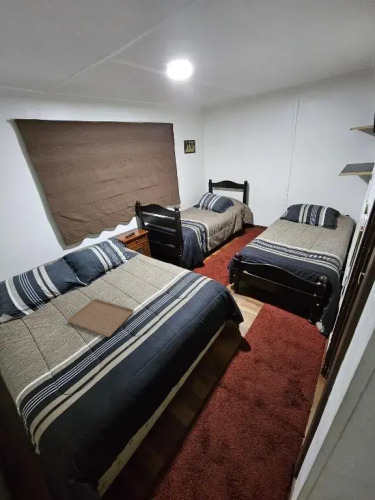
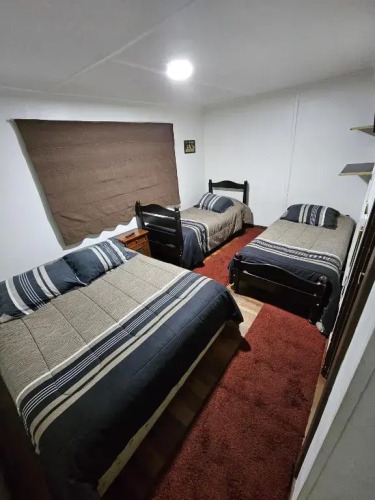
- tray (101, 316)
